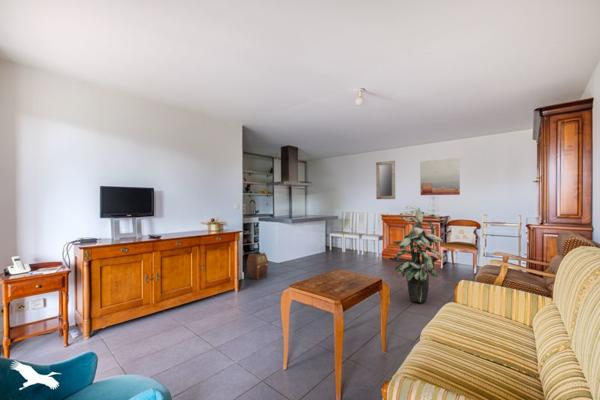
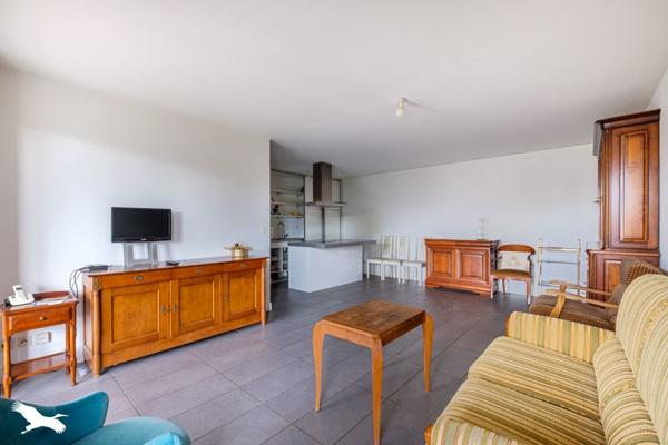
- wall art (439, 177)
- home mirror (385, 180)
- indoor plant (416, 252)
- speaker (257, 263)
